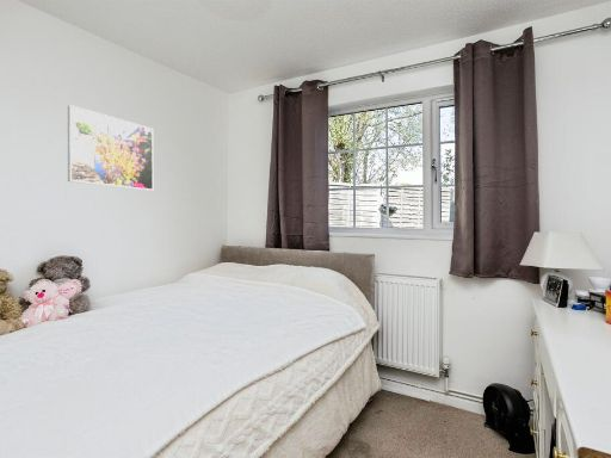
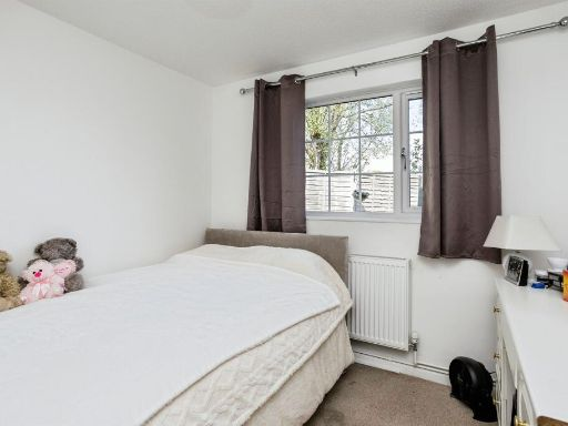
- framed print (115, 151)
